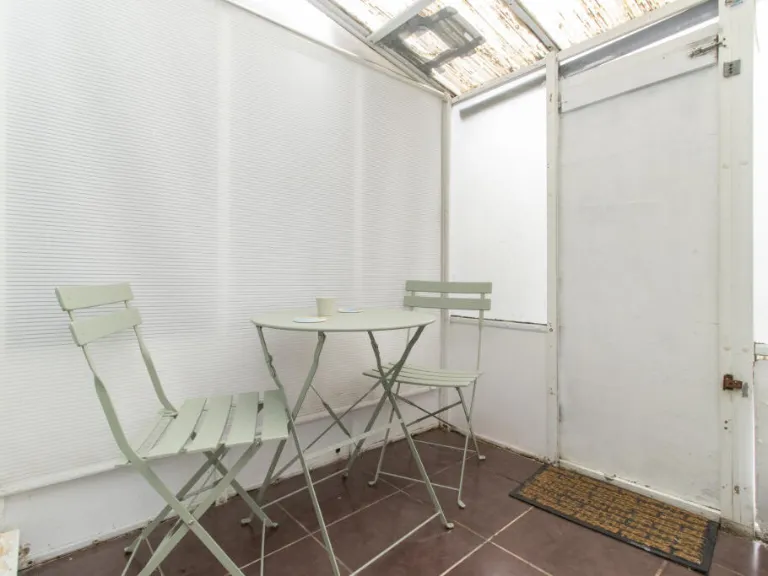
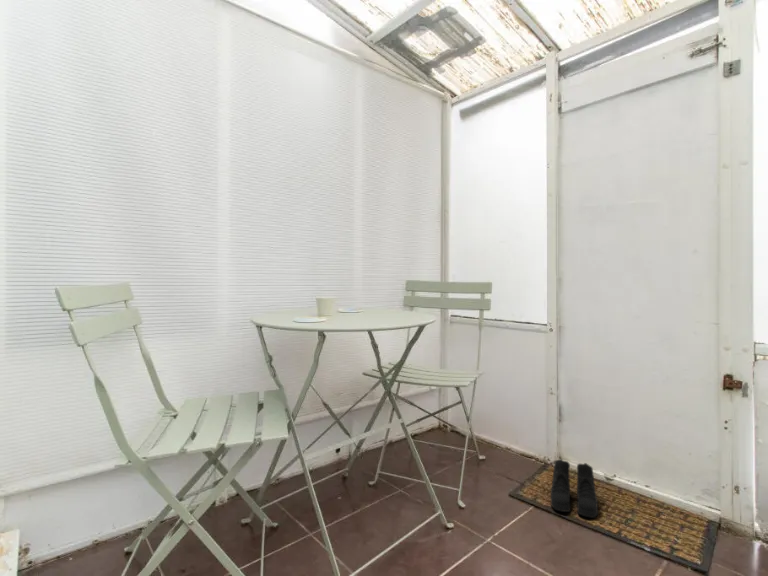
+ boots (577, 484)
